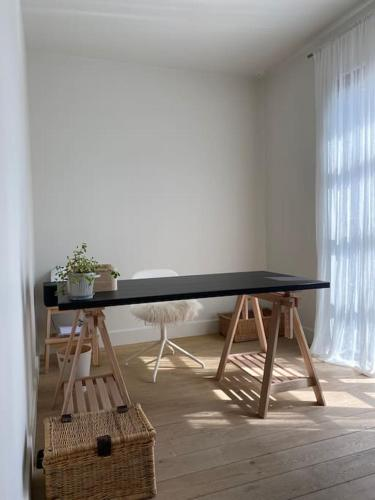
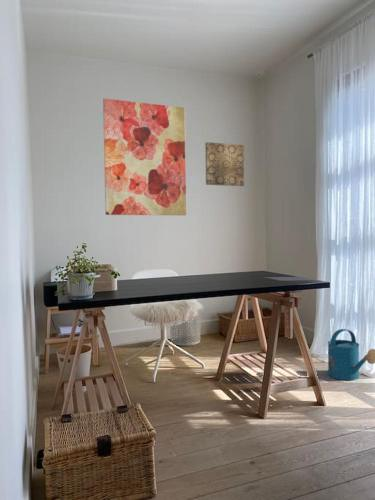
+ wall art (225, 164)
+ waste bin (185, 323)
+ wall art (146, 159)
+ watering can (351, 355)
